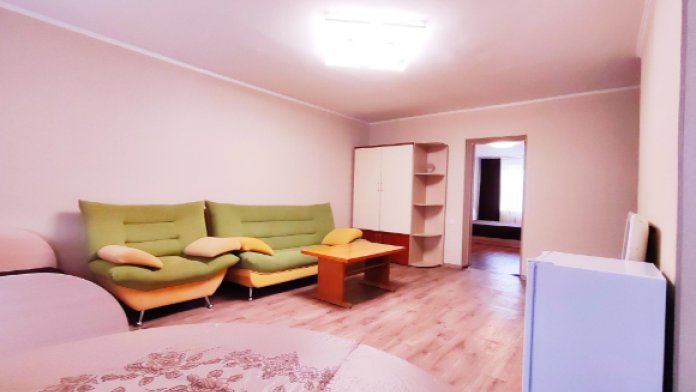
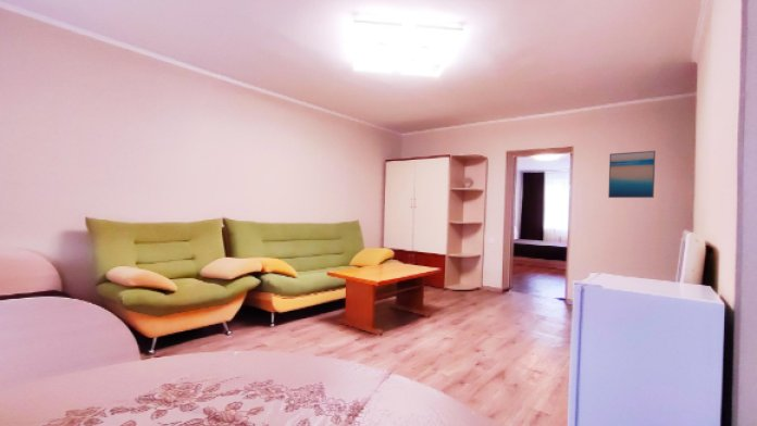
+ wall art (631, 175)
